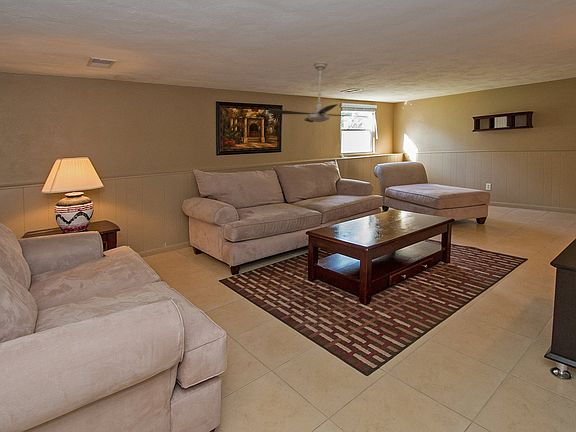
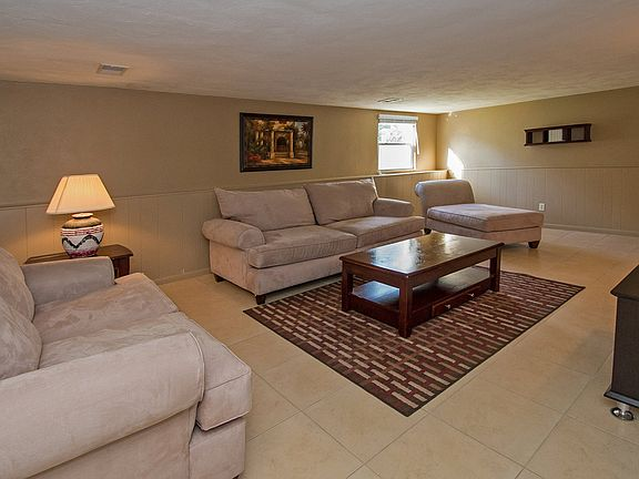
- ceiling fan (319, 91)
